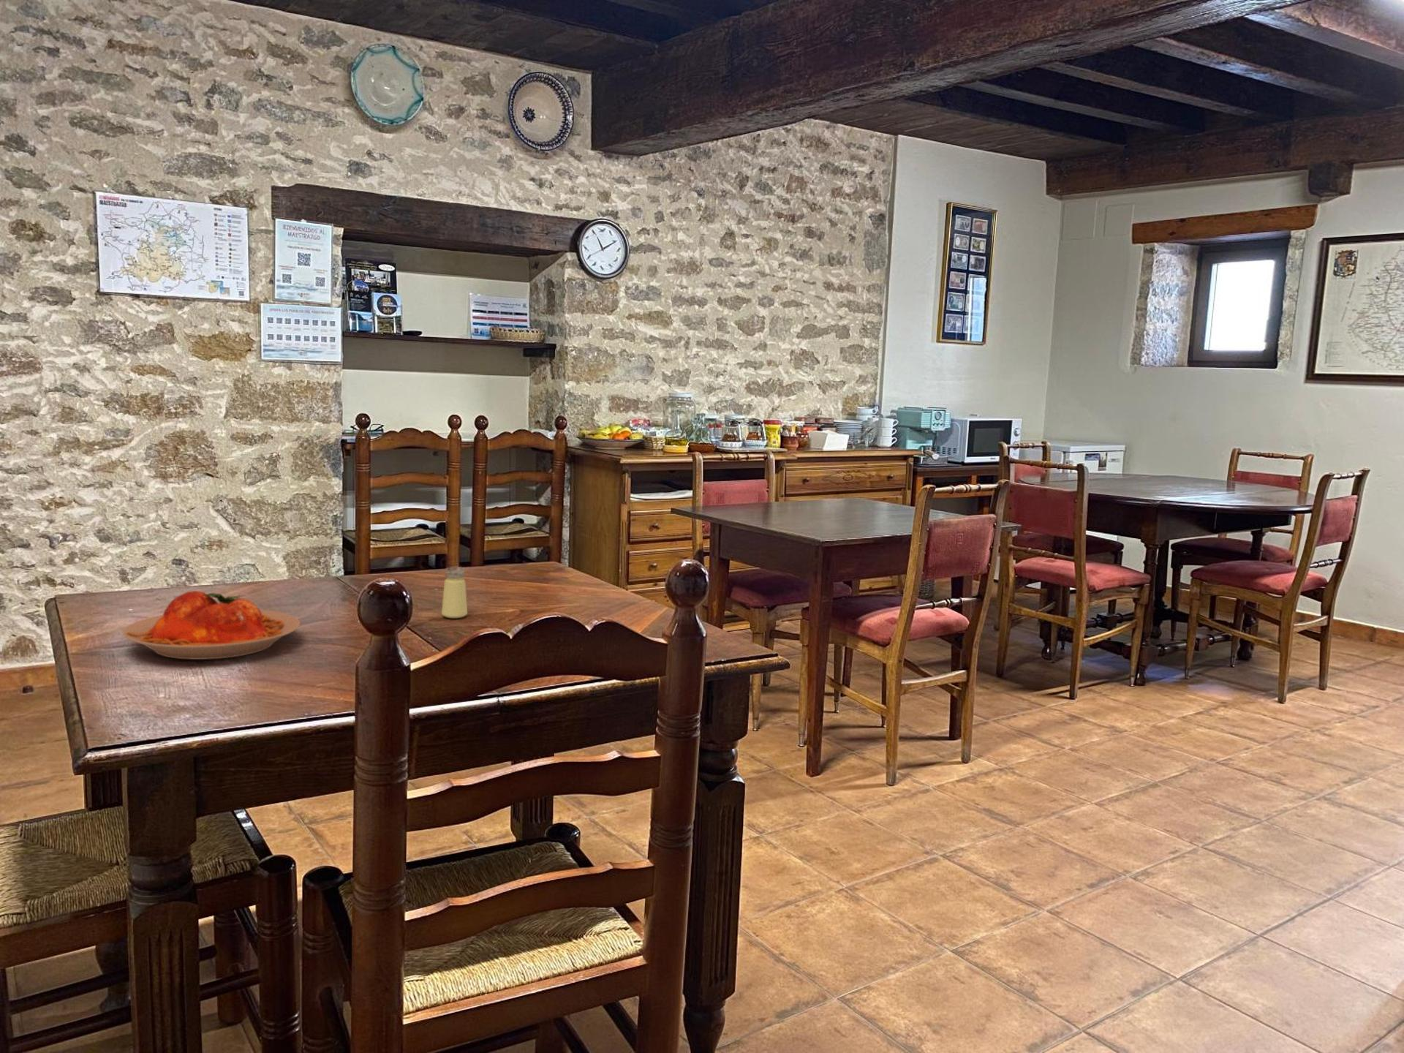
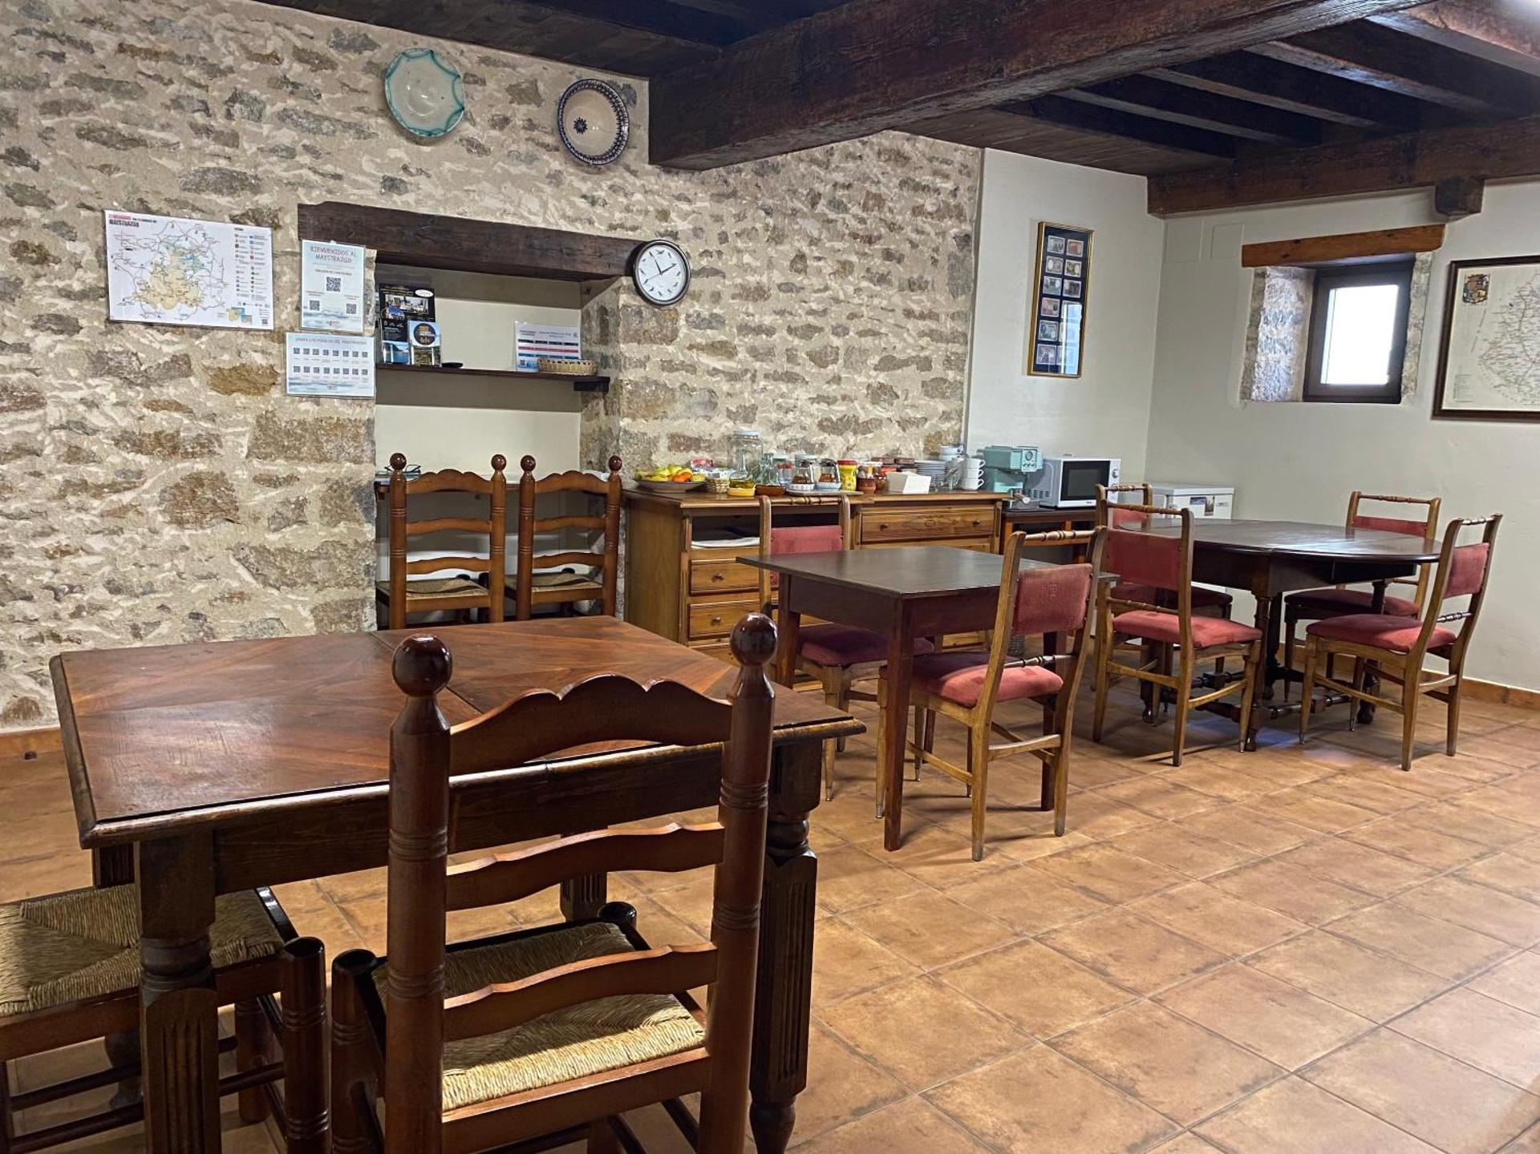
- saltshaker (454, 591)
- plate (213, 616)
